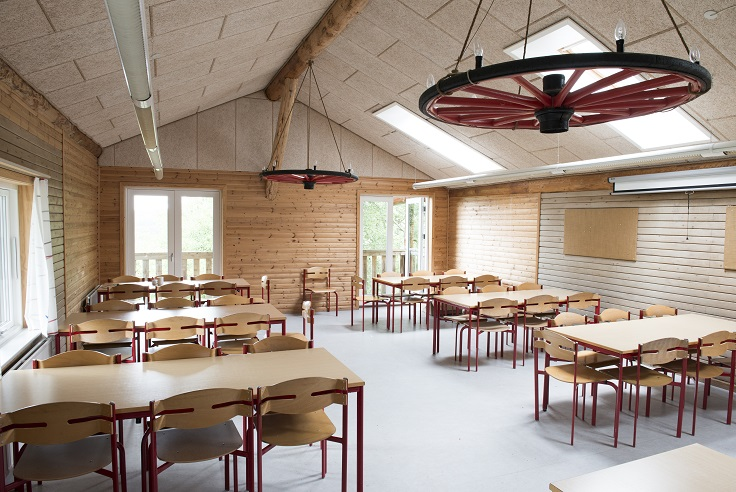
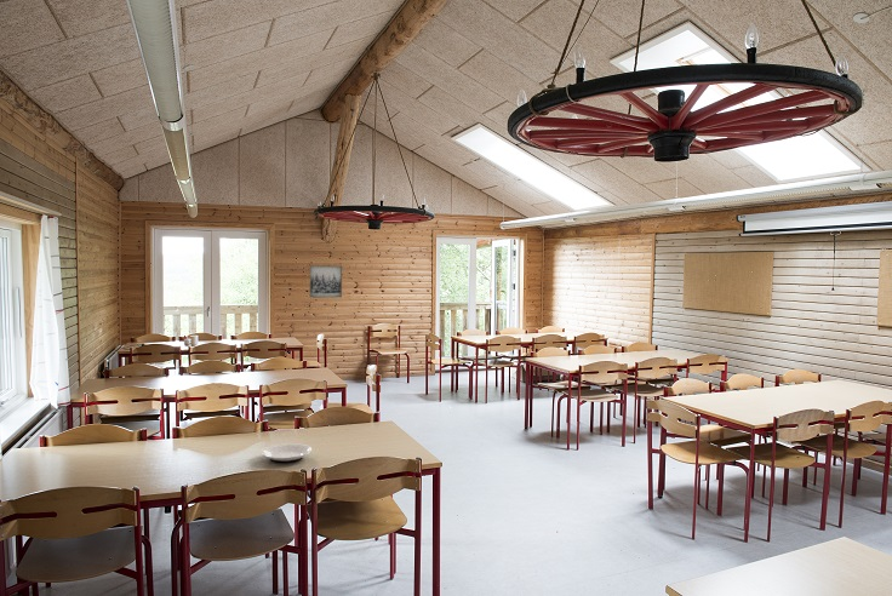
+ plate (286, 453)
+ wall art (325, 281)
